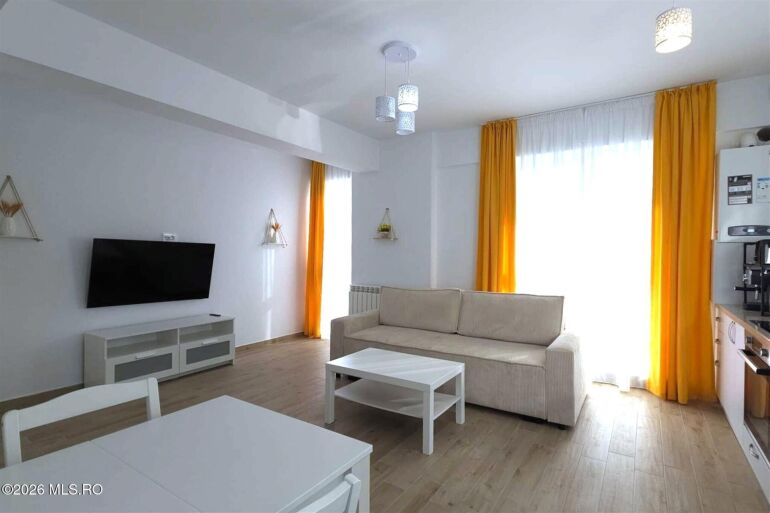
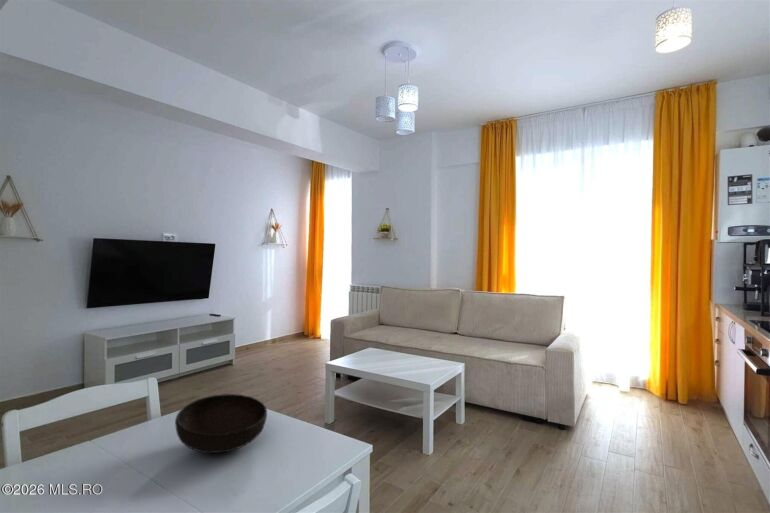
+ bowl (222, 426)
